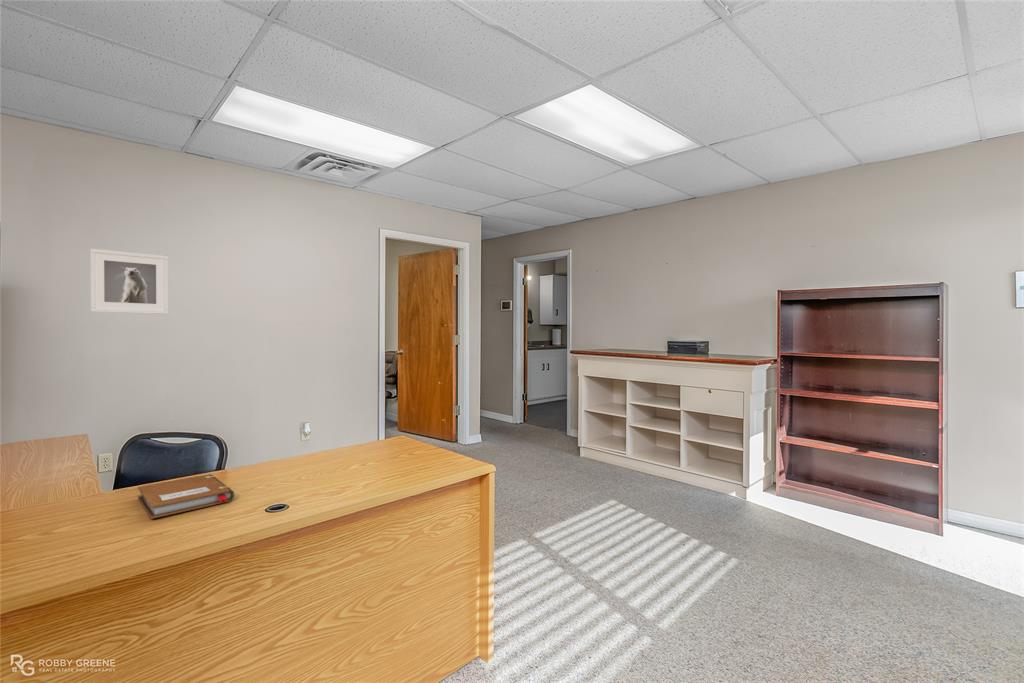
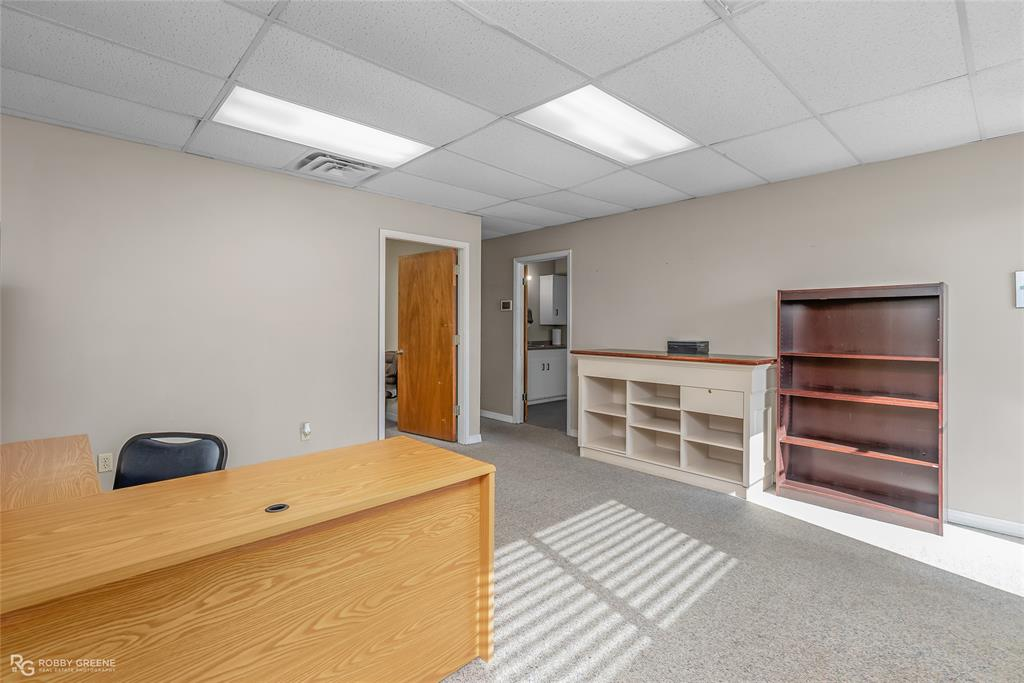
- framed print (130, 282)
- notebook (186, 494)
